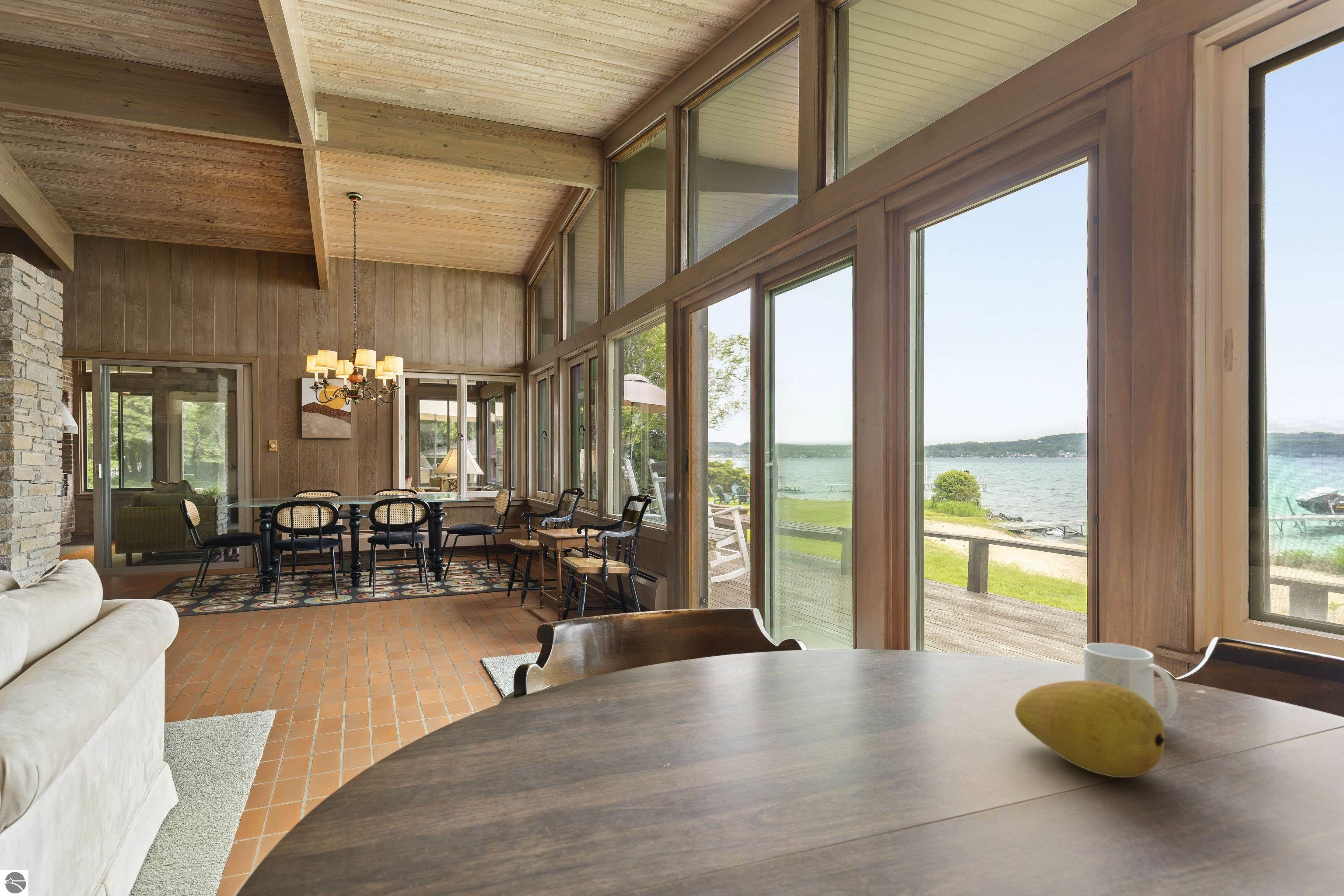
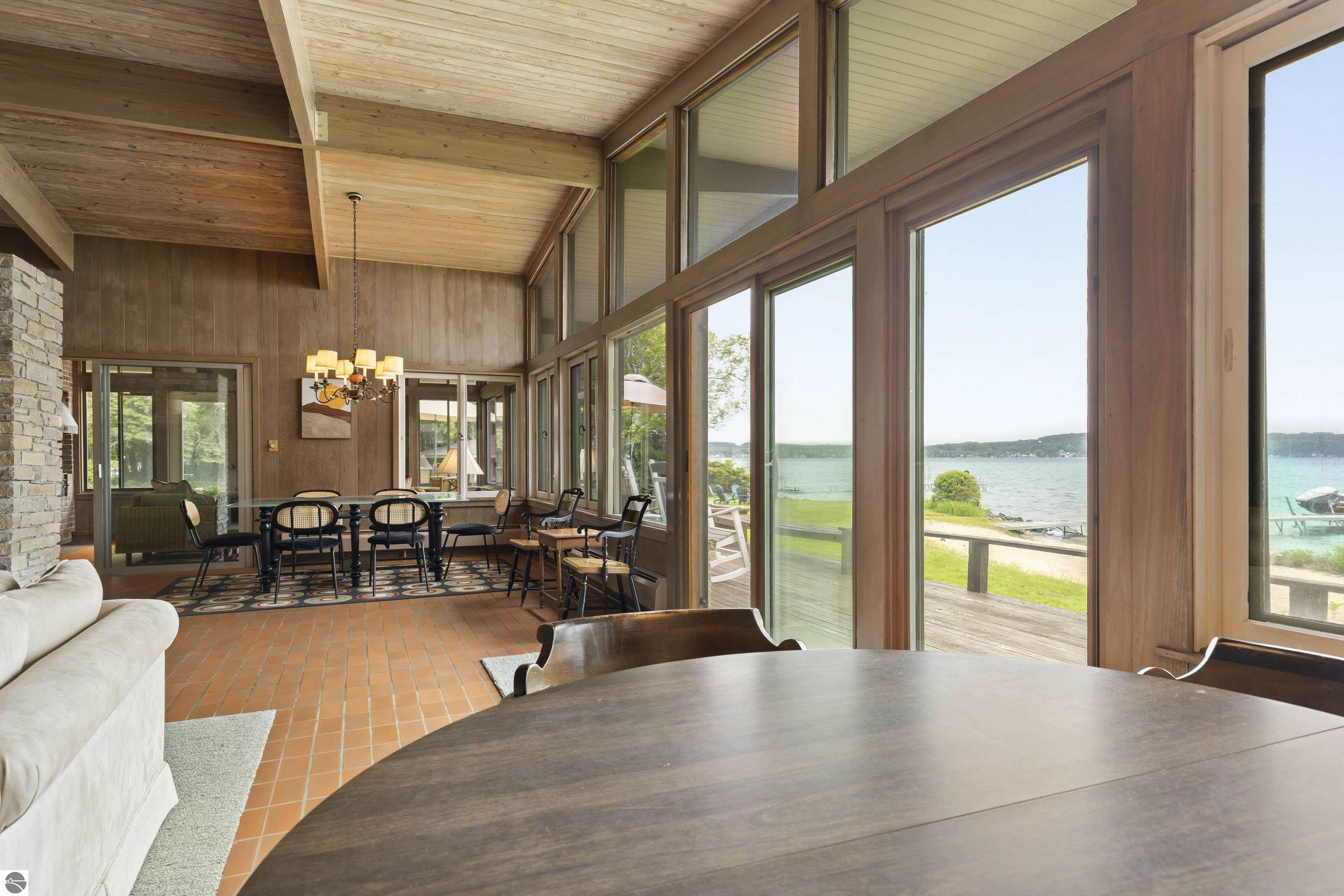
- mug (1131, 688)
- fruit (1084, 719)
